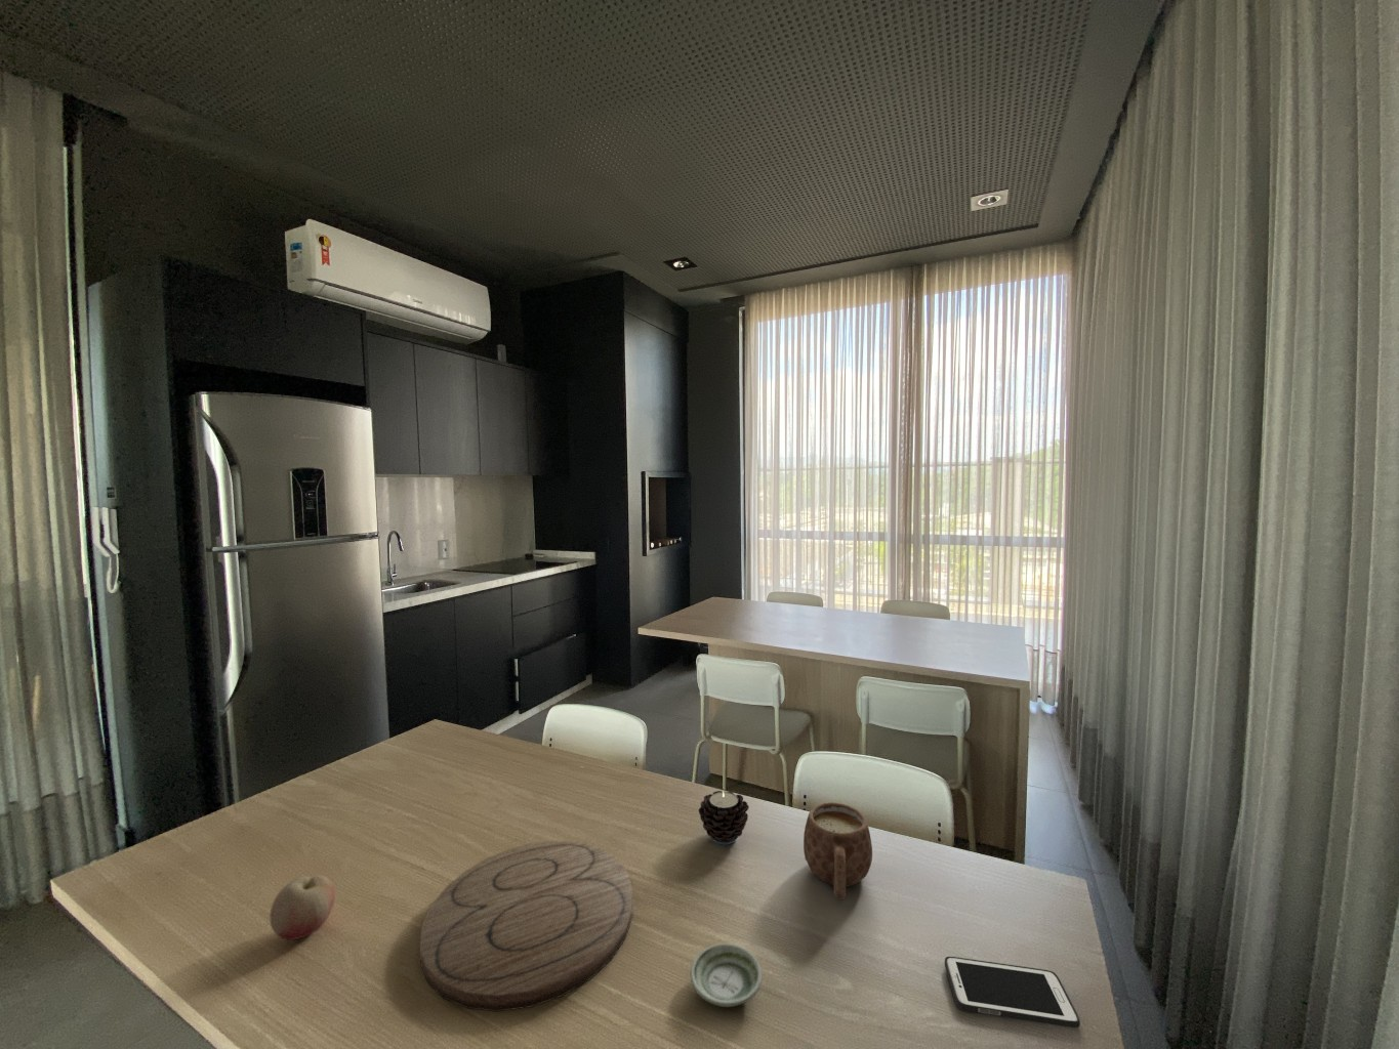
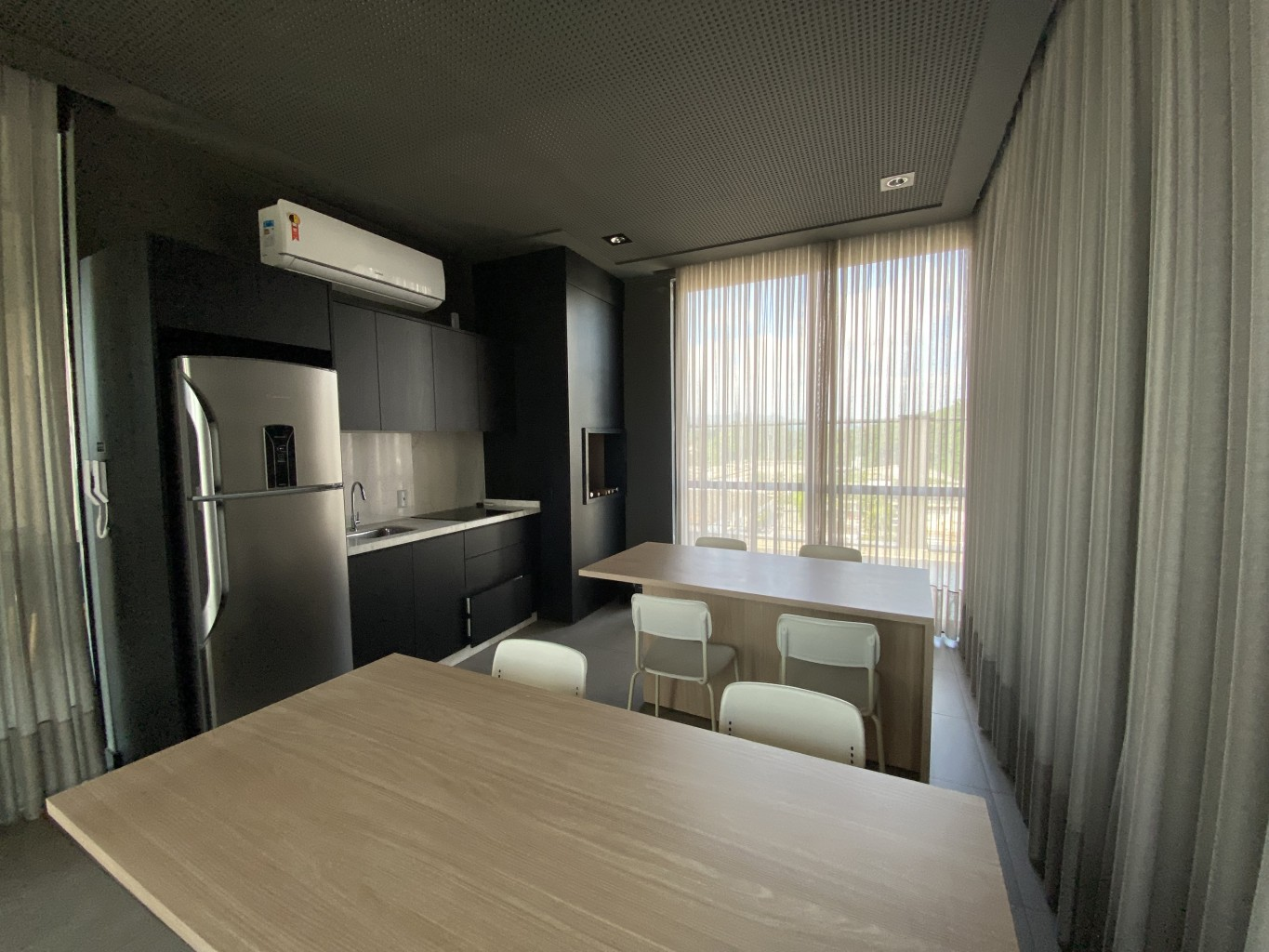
- cutting board (531, 910)
- cell phone (1008, 989)
- fruit (303, 906)
- candle (723, 813)
- mug (838, 853)
- saucer (725, 980)
